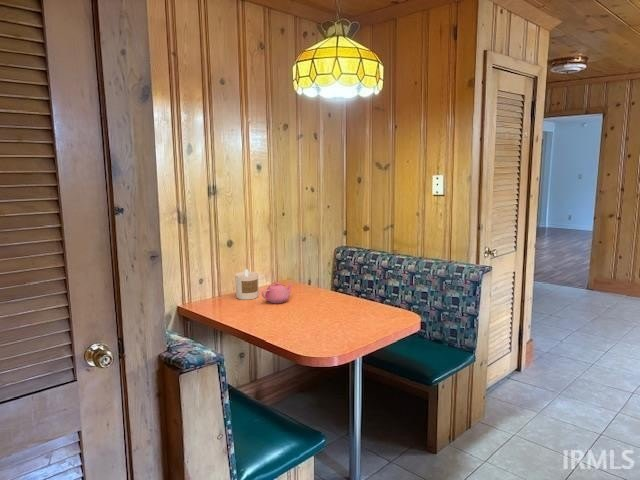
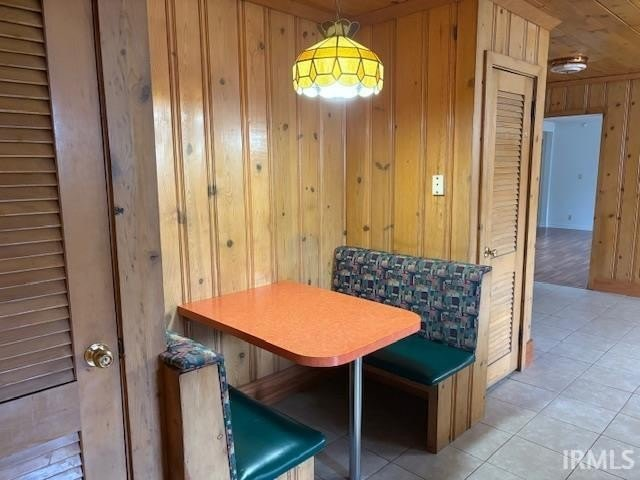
- teapot (278, 291)
- candle (247, 283)
